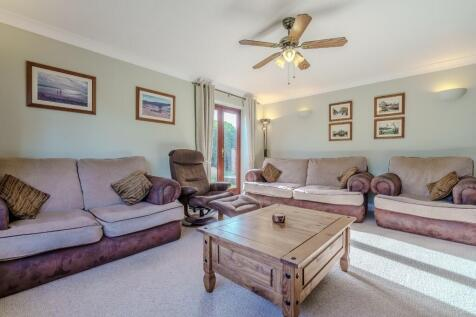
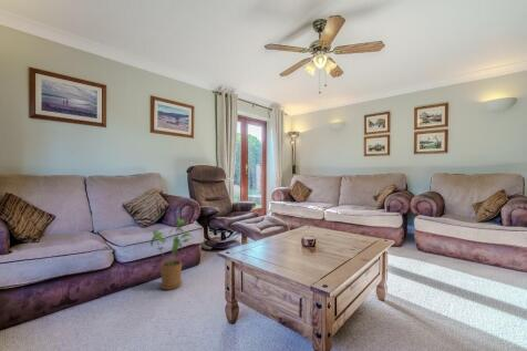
+ house plant (174, 252)
